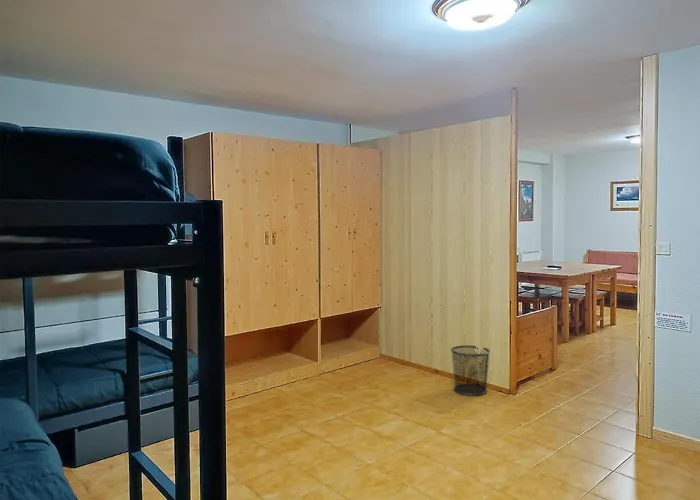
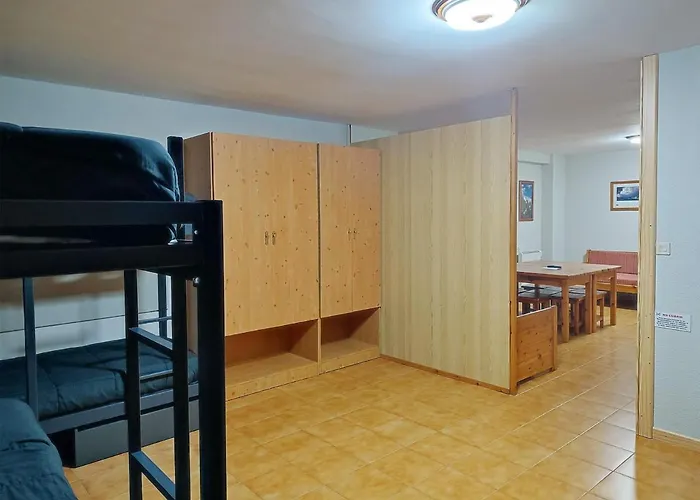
- waste bin (470, 370)
